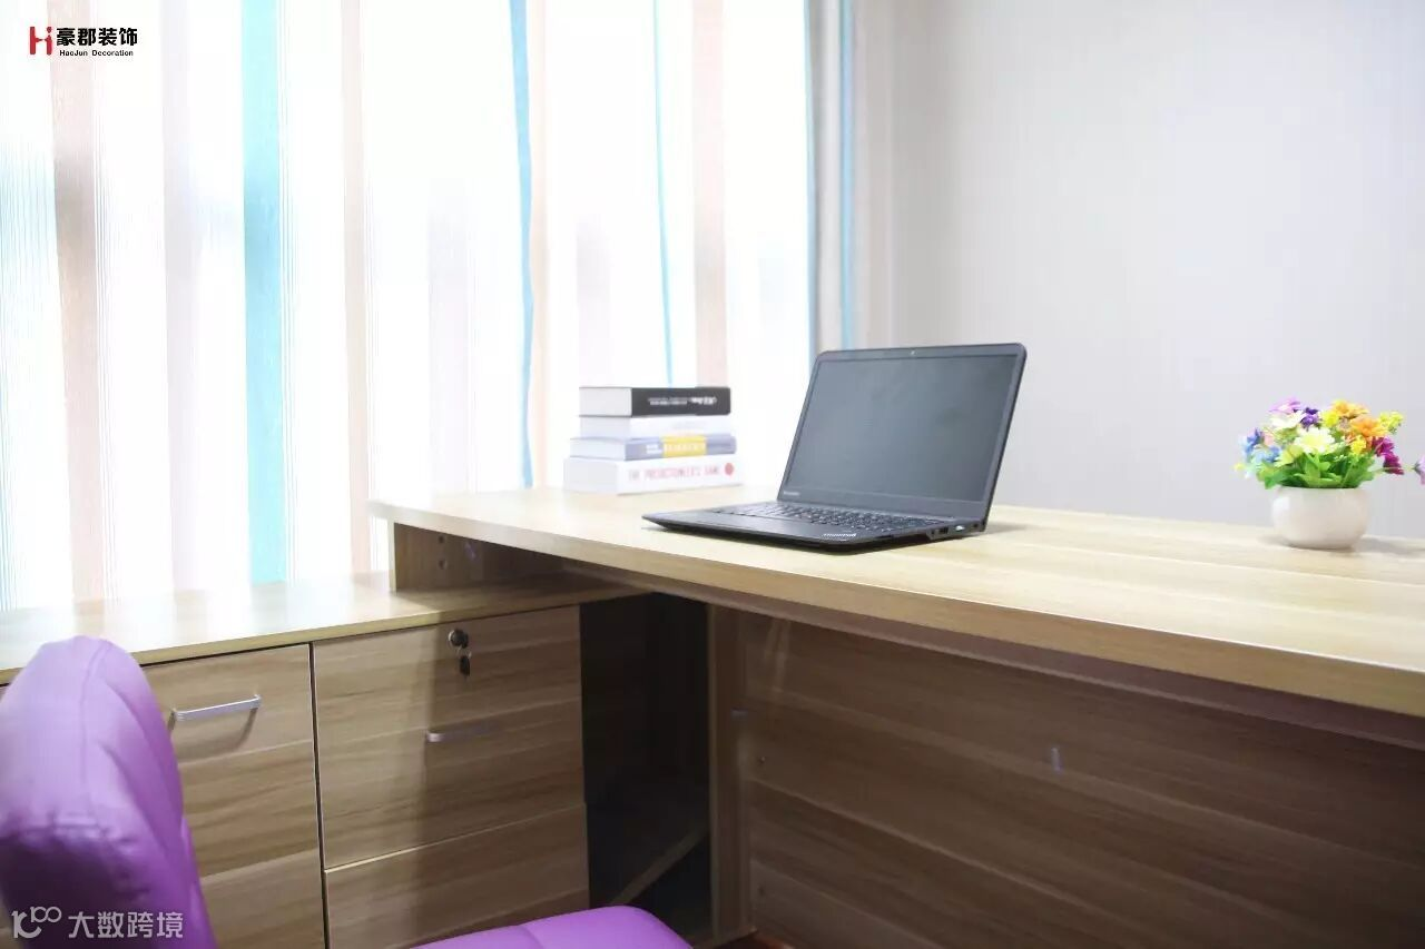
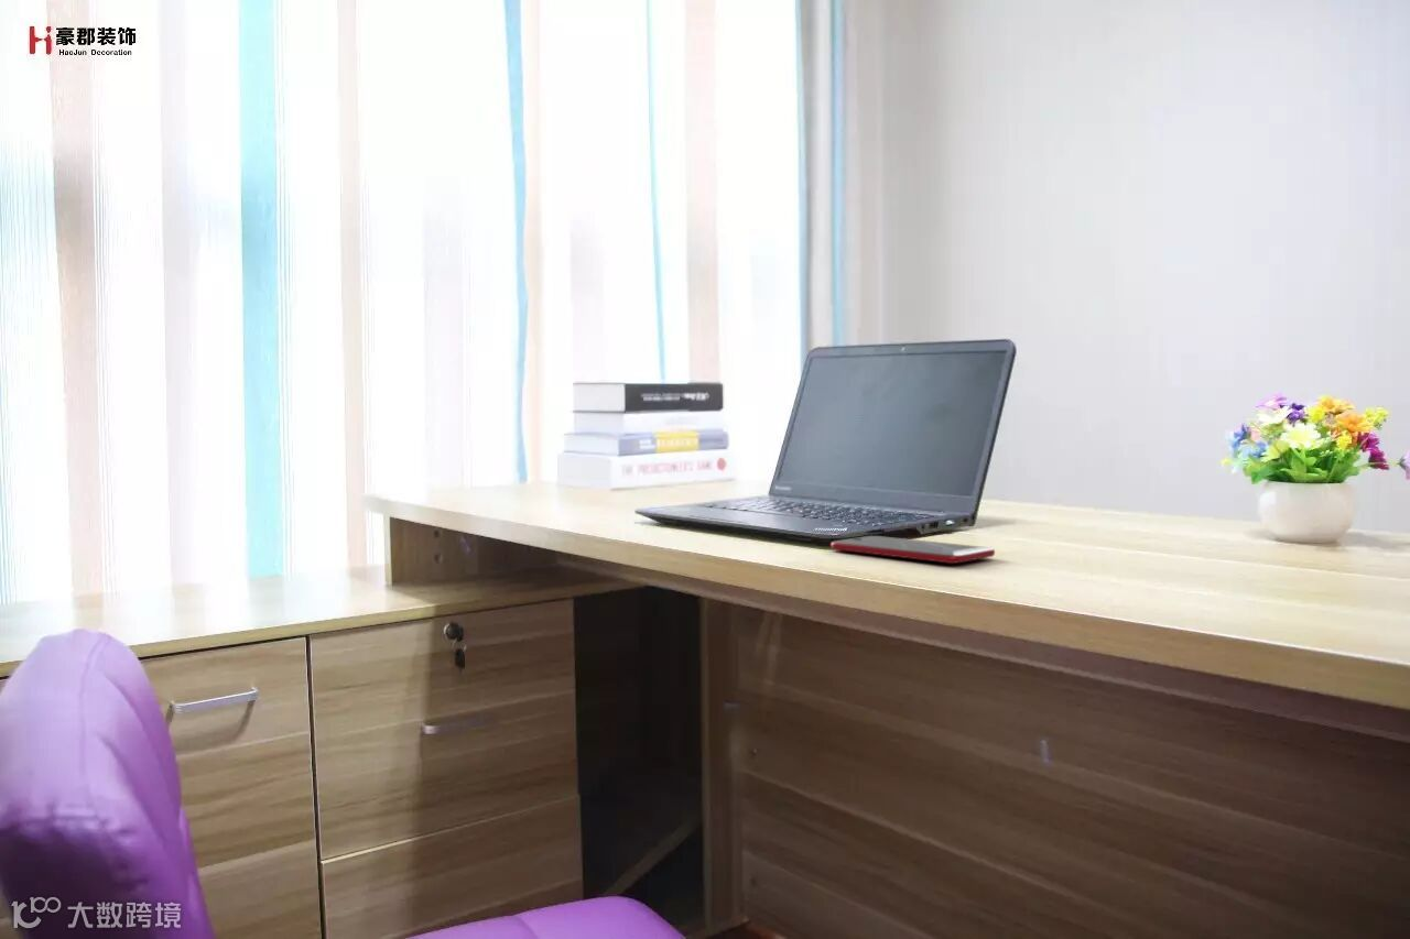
+ smartphone (910, 548)
